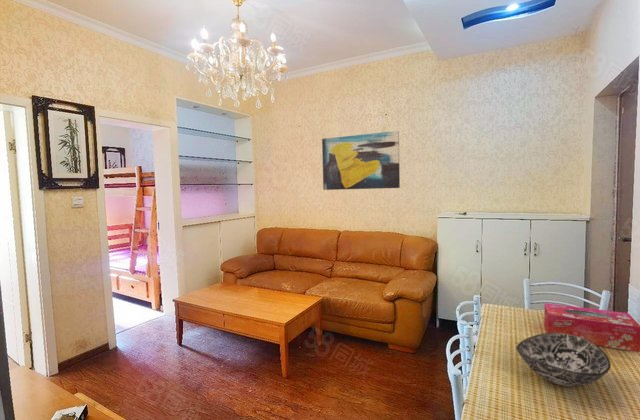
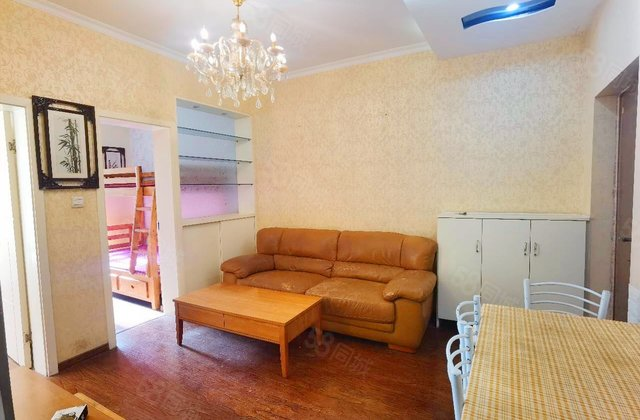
- wall art (359, 162)
- bowl (560, 363)
- tissue box (587, 325)
